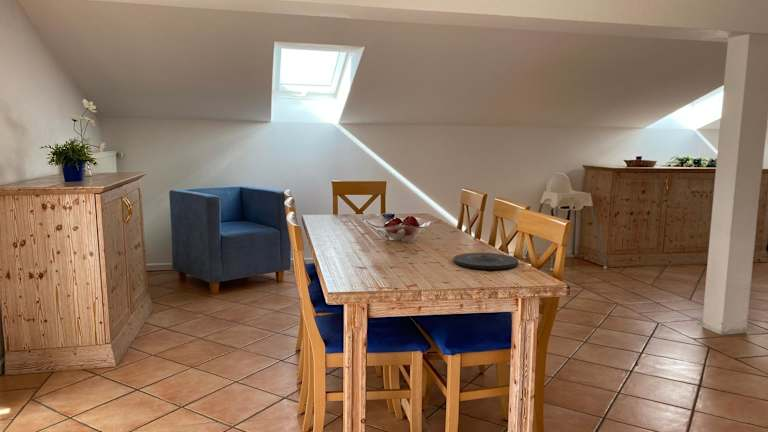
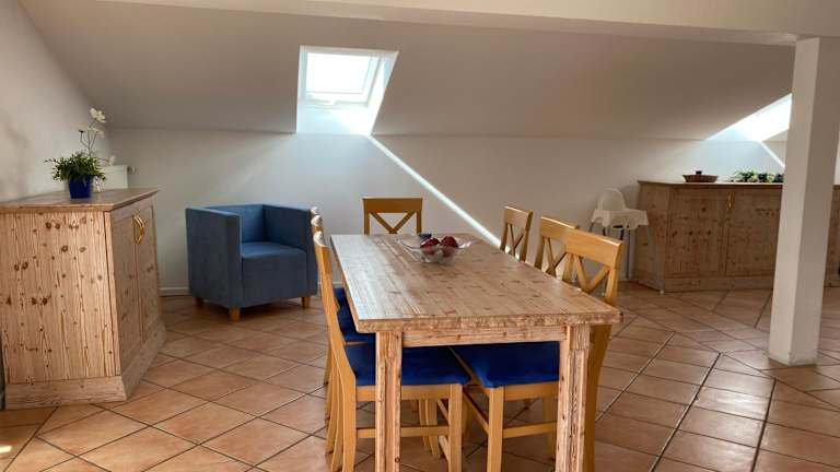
- plate (485, 258)
